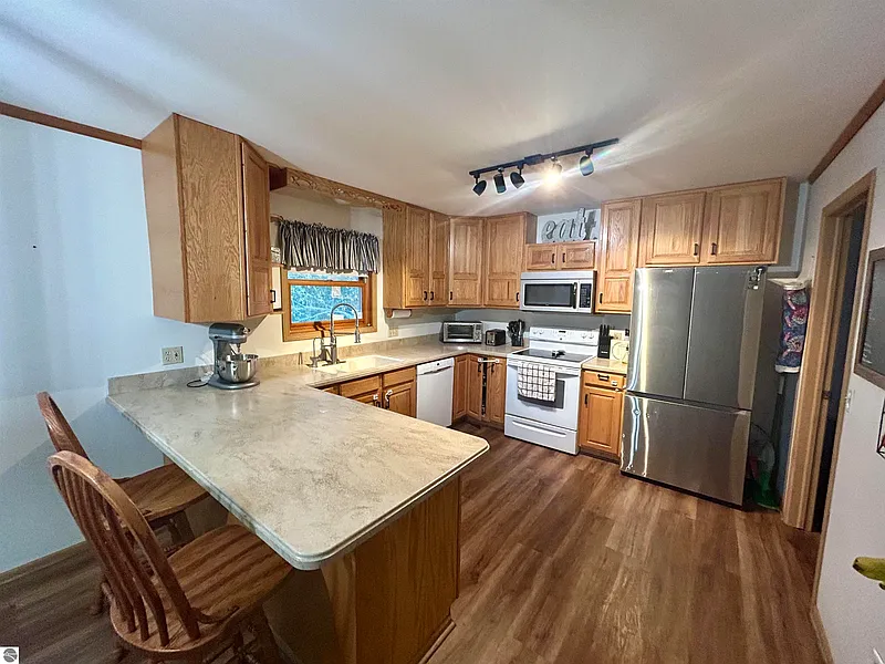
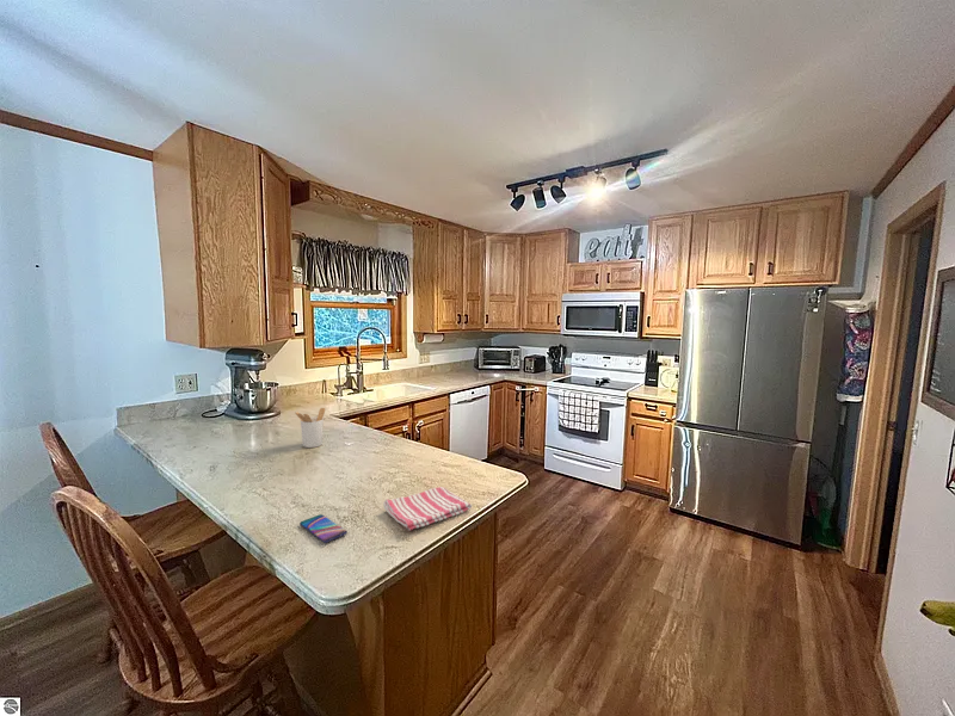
+ utensil holder (309, 427)
+ dish towel (427, 505)
+ smartphone (322, 527)
